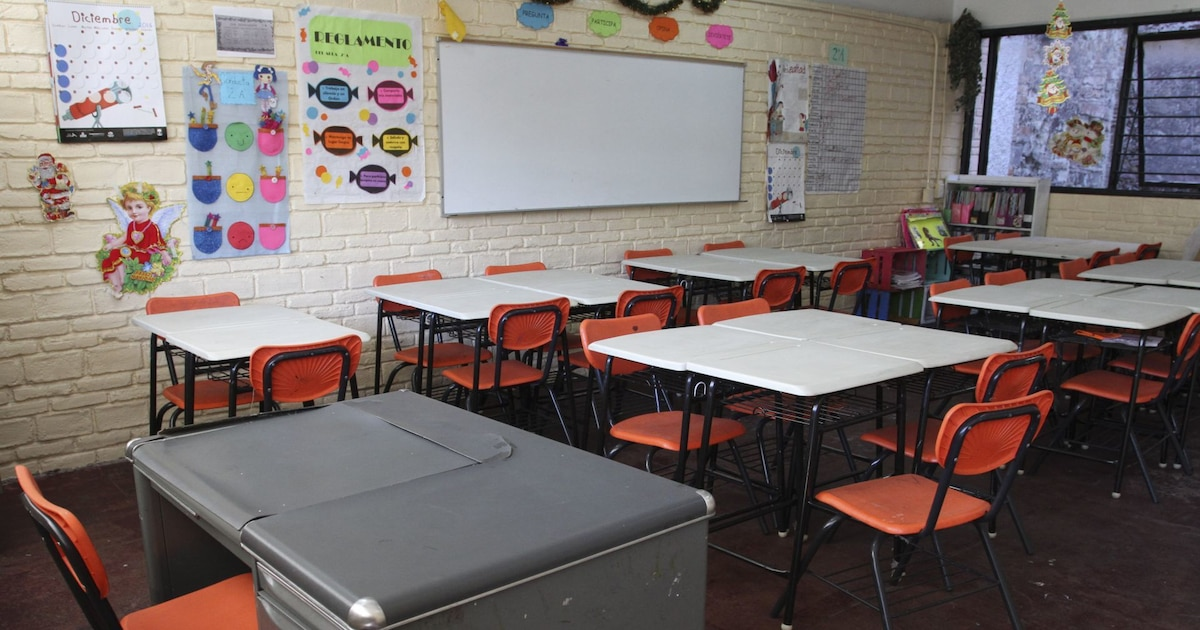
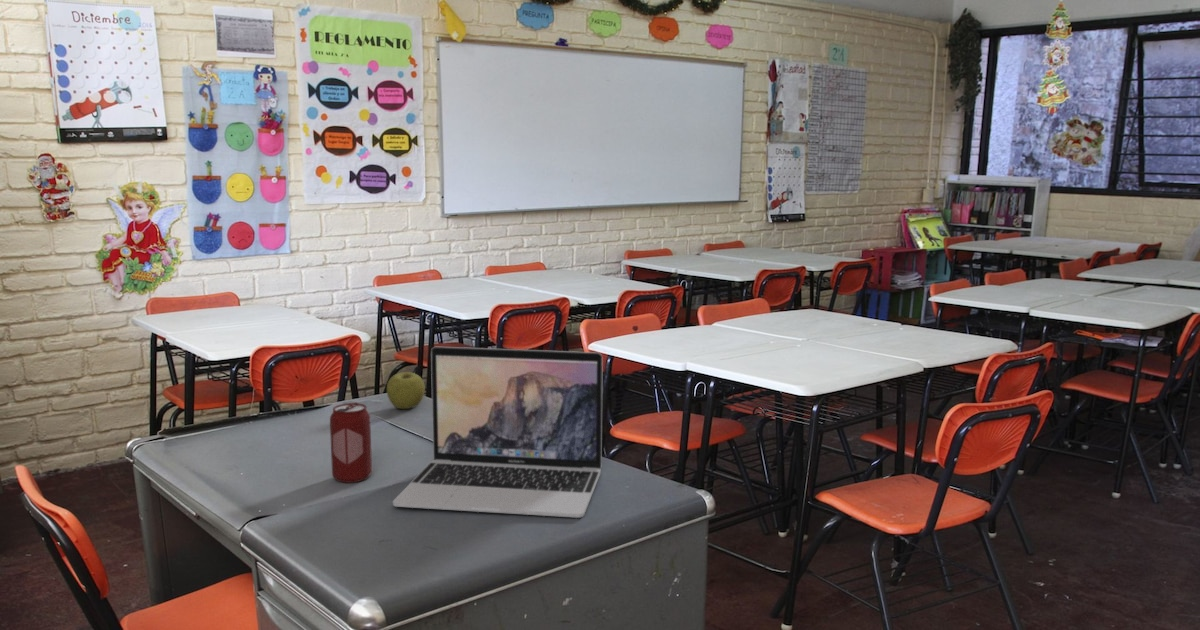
+ apple (406, 390)
+ laptop (501, 427)
+ beverage can (351, 441)
